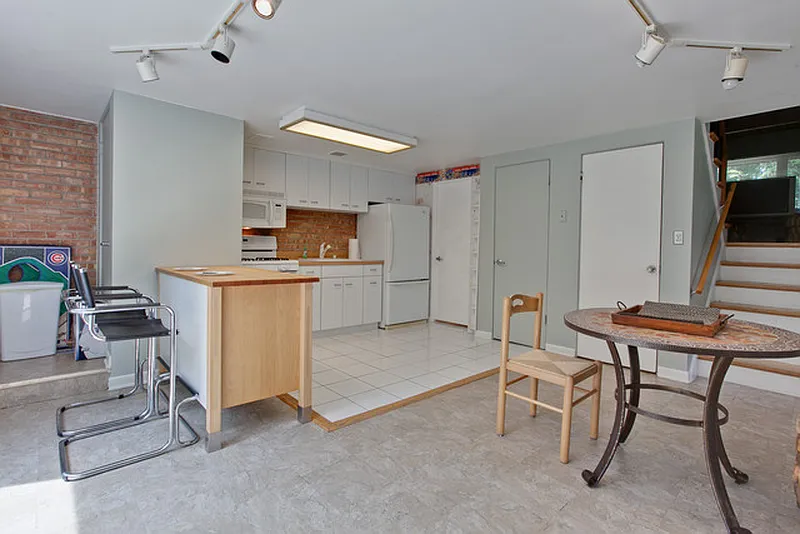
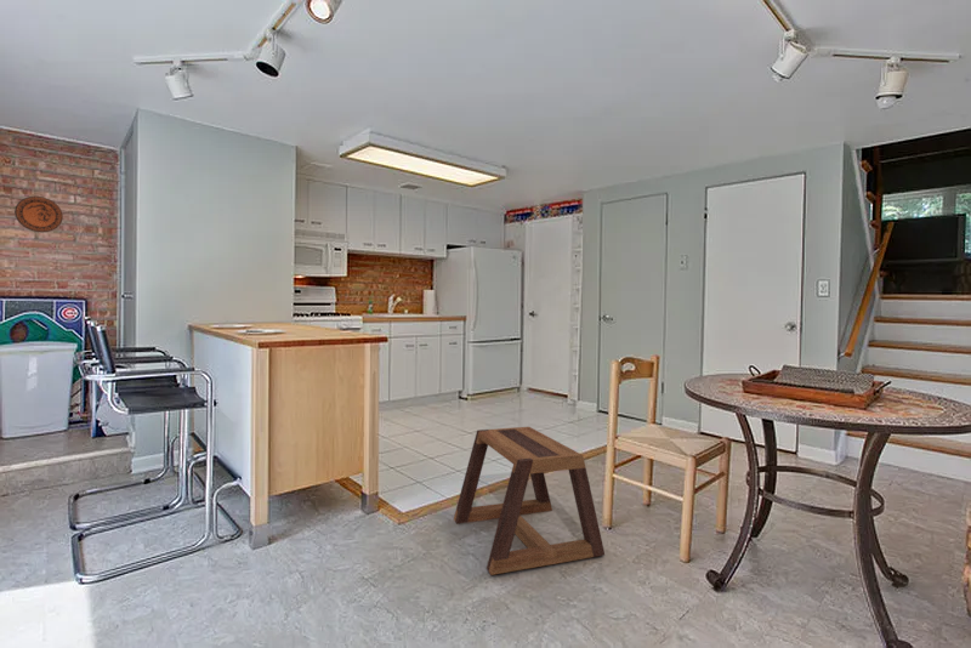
+ stool (524, 489)
+ decorative plate (39, 214)
